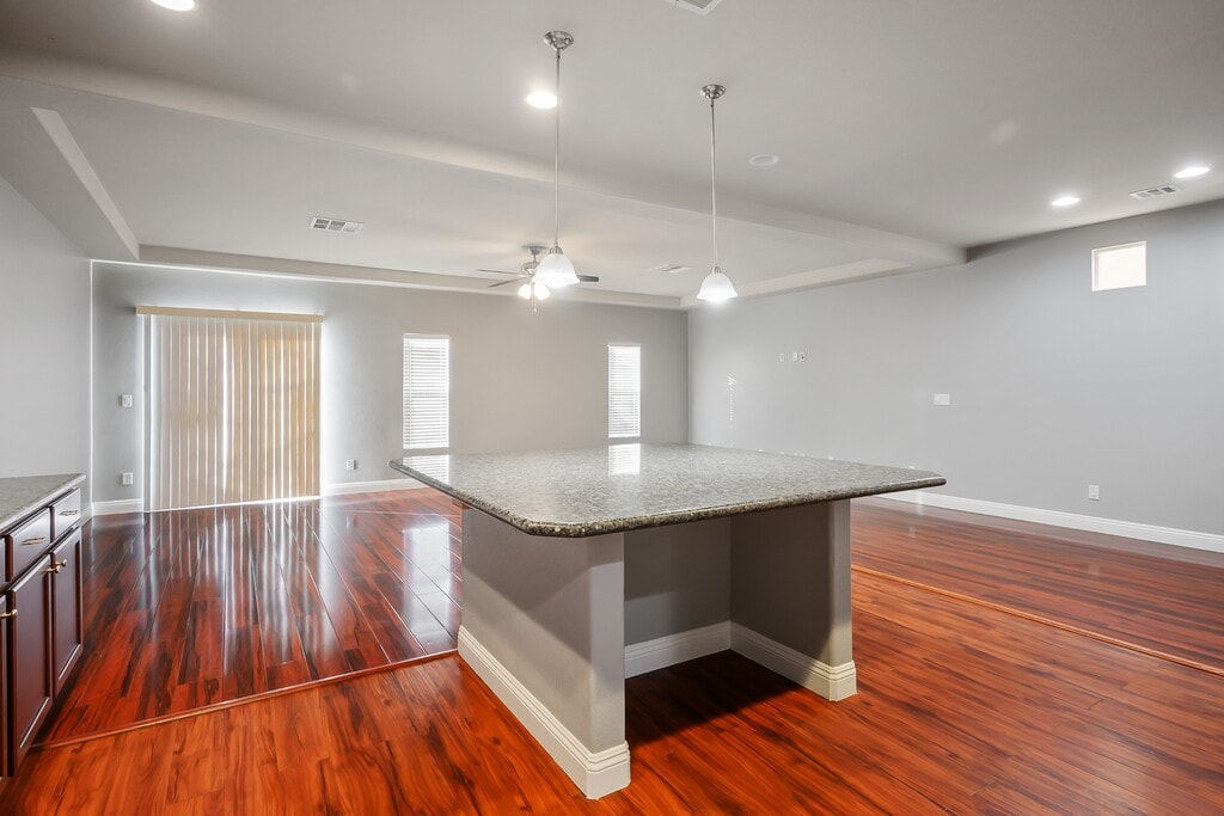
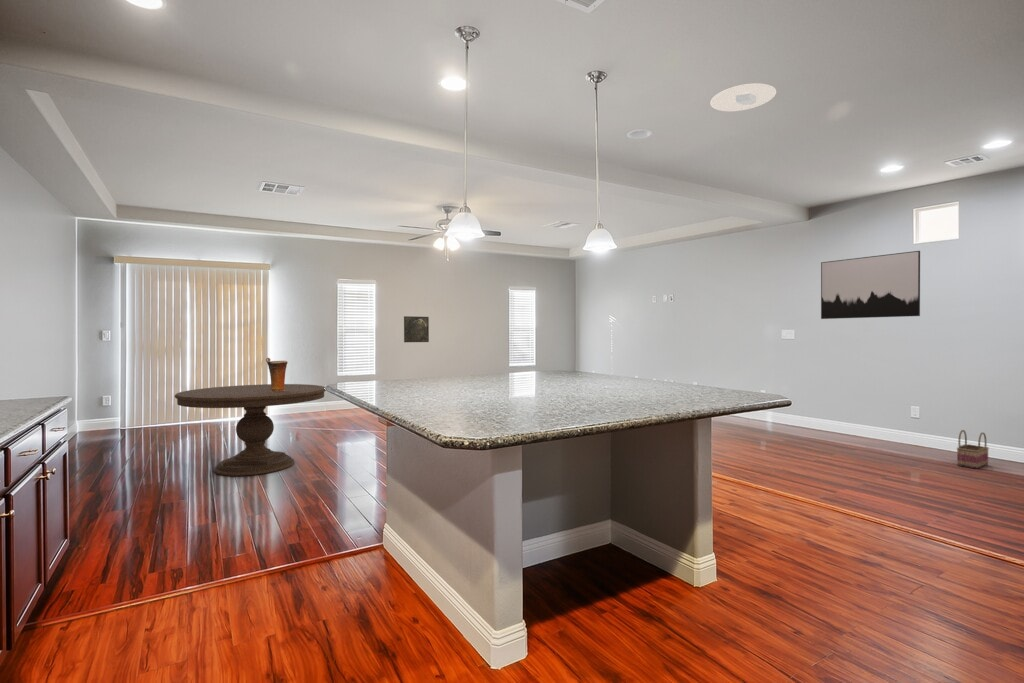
+ vase (276, 373)
+ wall art (867, 287)
+ basket (972, 448)
+ dining table (255, 428)
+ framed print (416, 329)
+ recessed light (742, 95)
